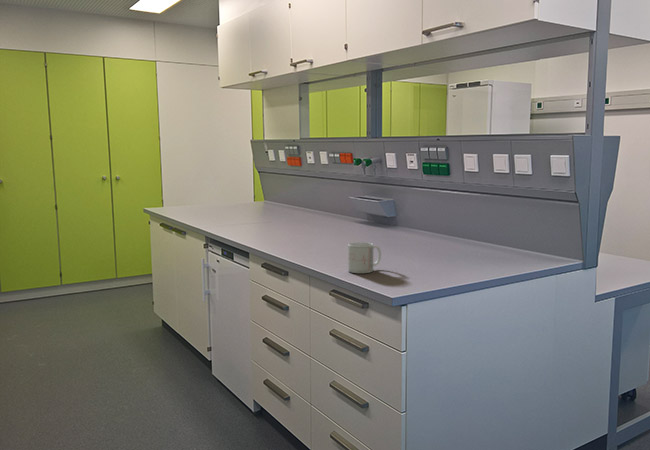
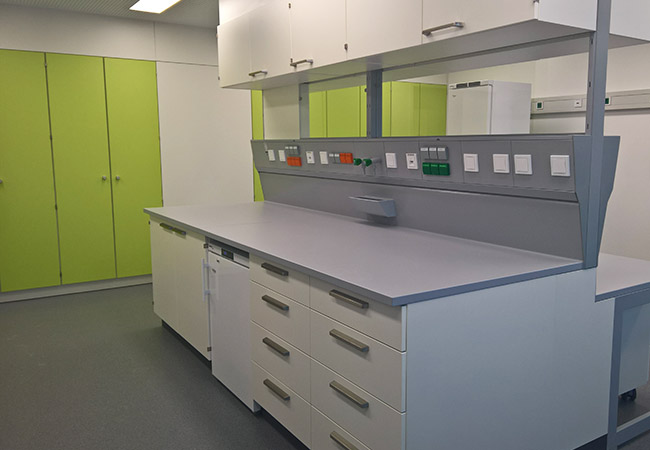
- mug (365, 256)
